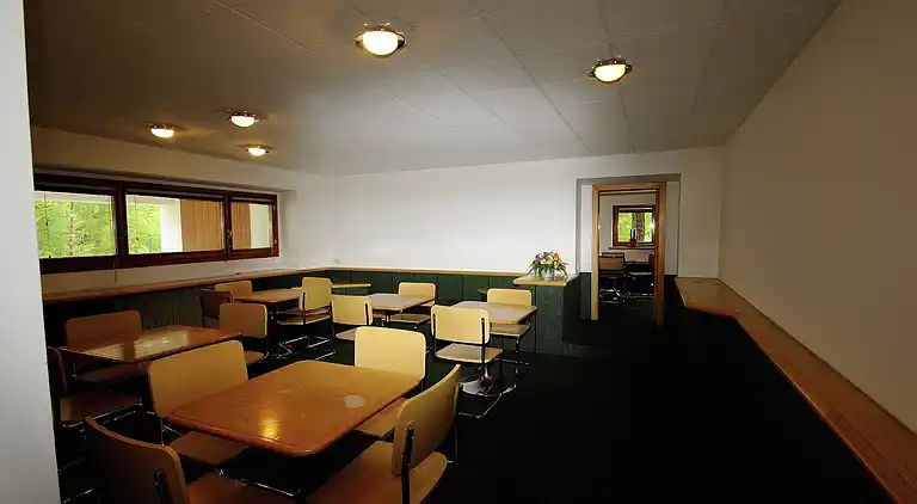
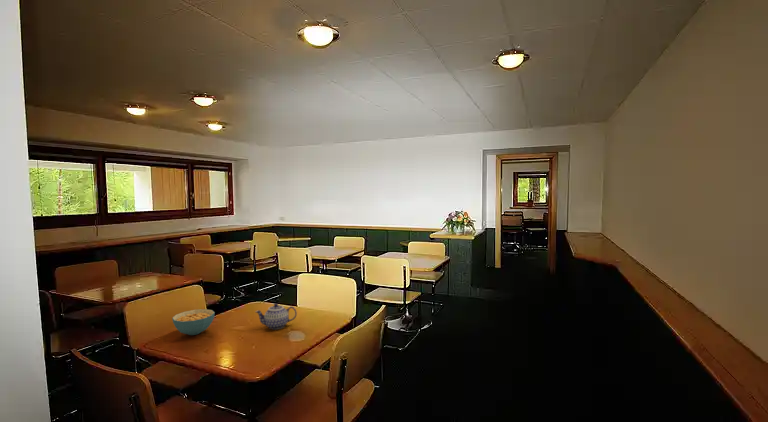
+ teapot (276, 315)
+ cereal bowl (194, 324)
